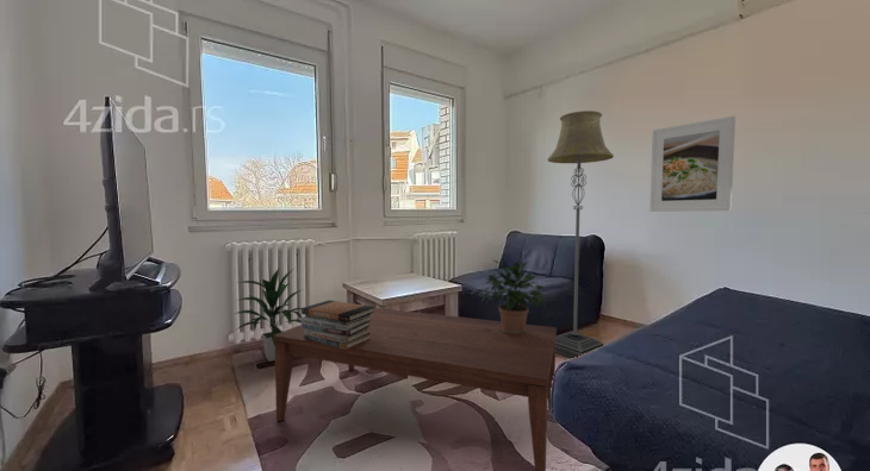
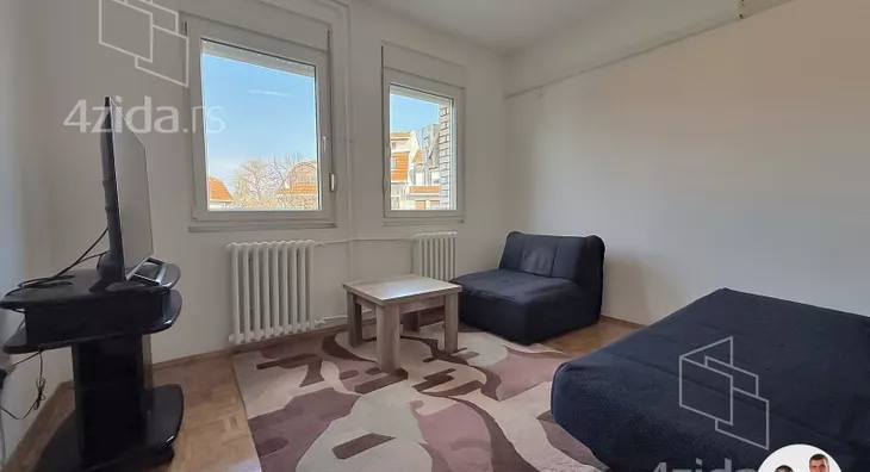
- indoor plant (272, 314)
- floor lamp (577, 234)
- coffee table (420, 372)
- book stack (337, 322)
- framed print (689, 168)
- potted plant (510, 295)
